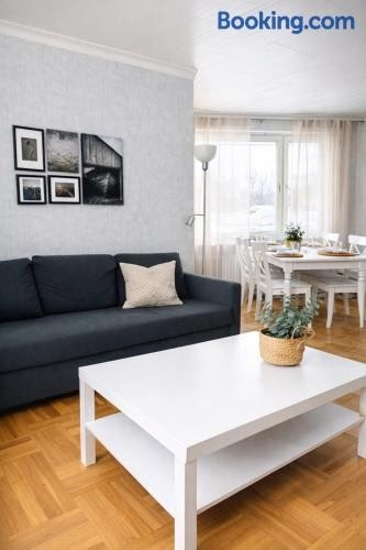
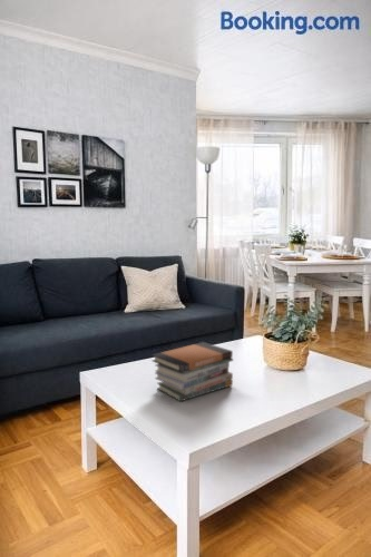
+ book stack (193, 370)
